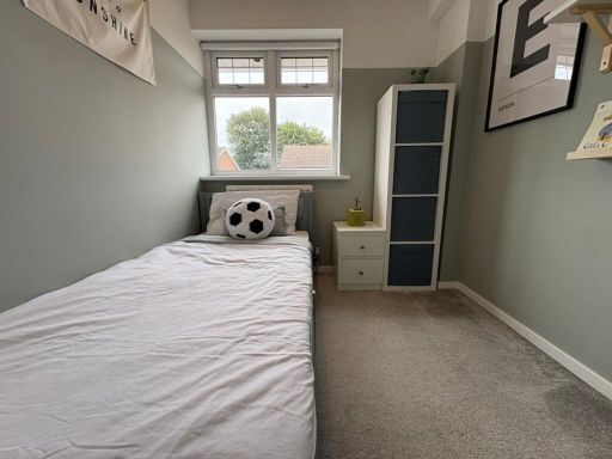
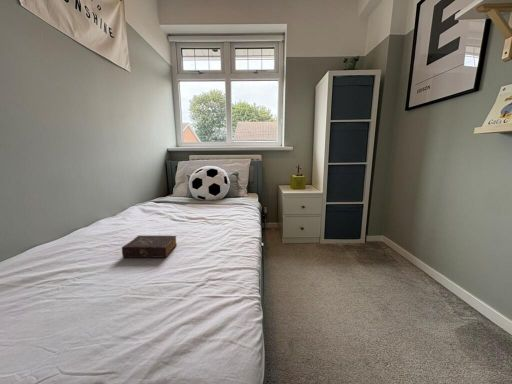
+ book (151, 246)
